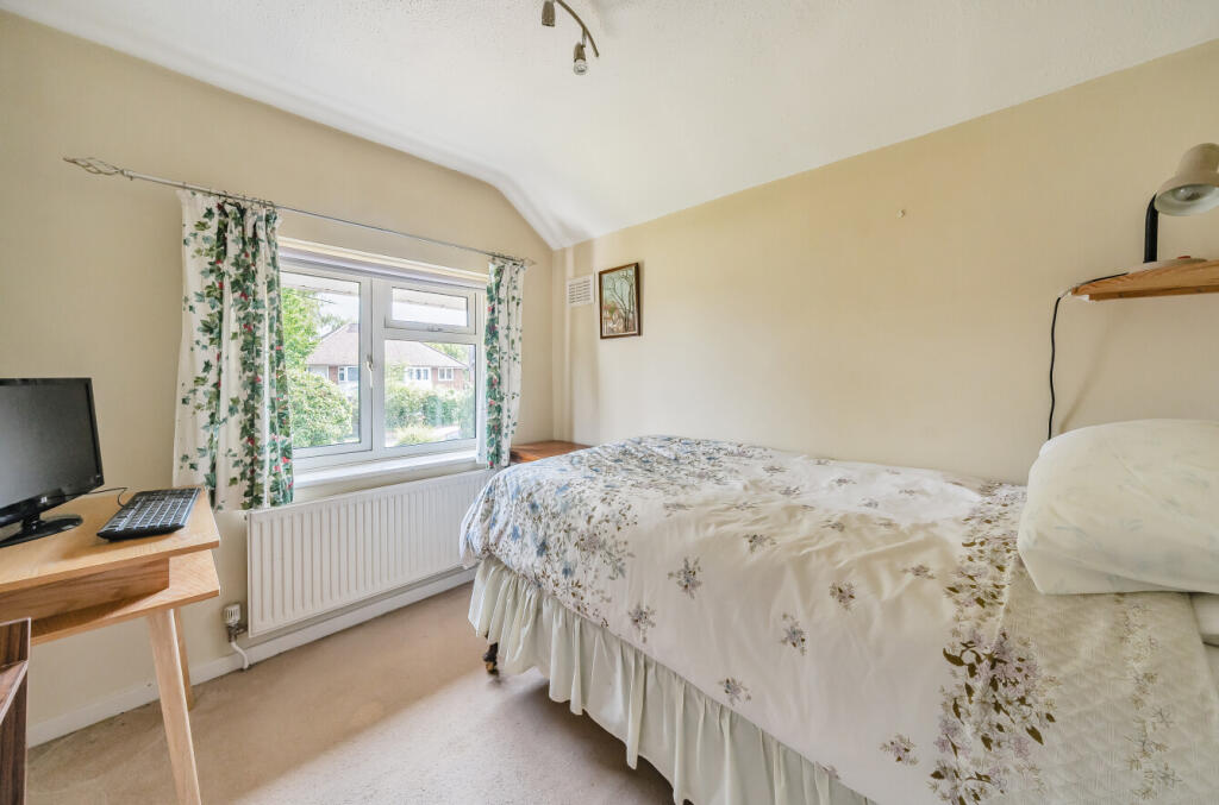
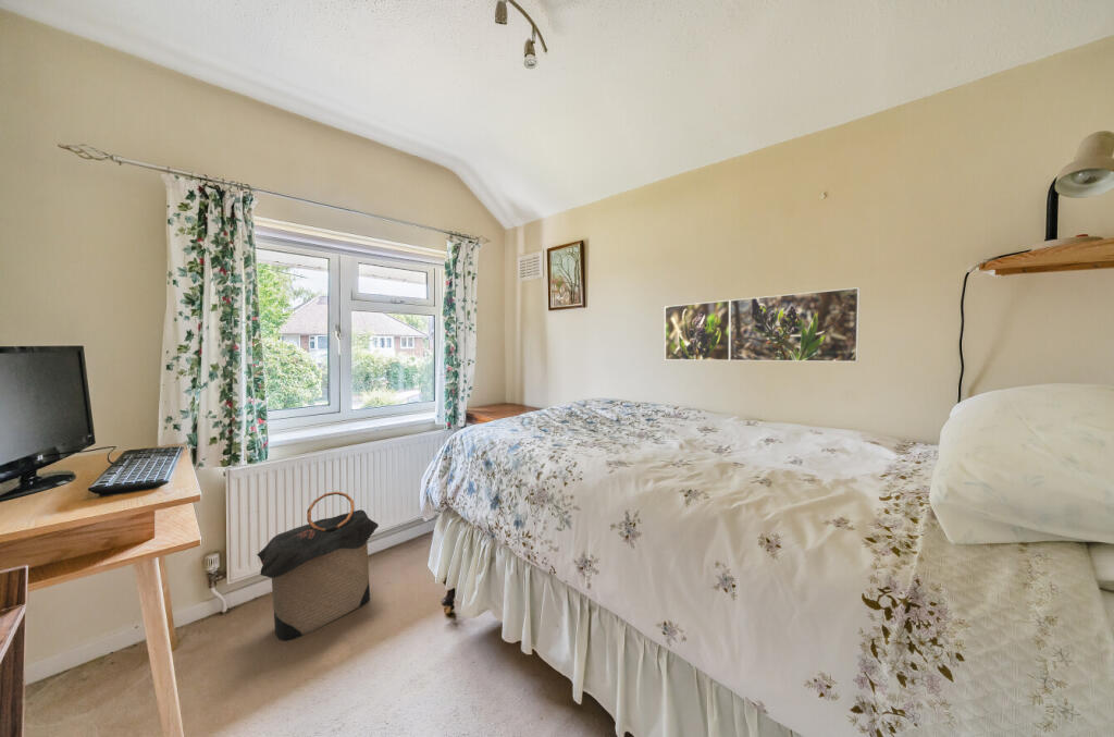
+ laundry hamper (321, 558)
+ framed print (746, 330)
